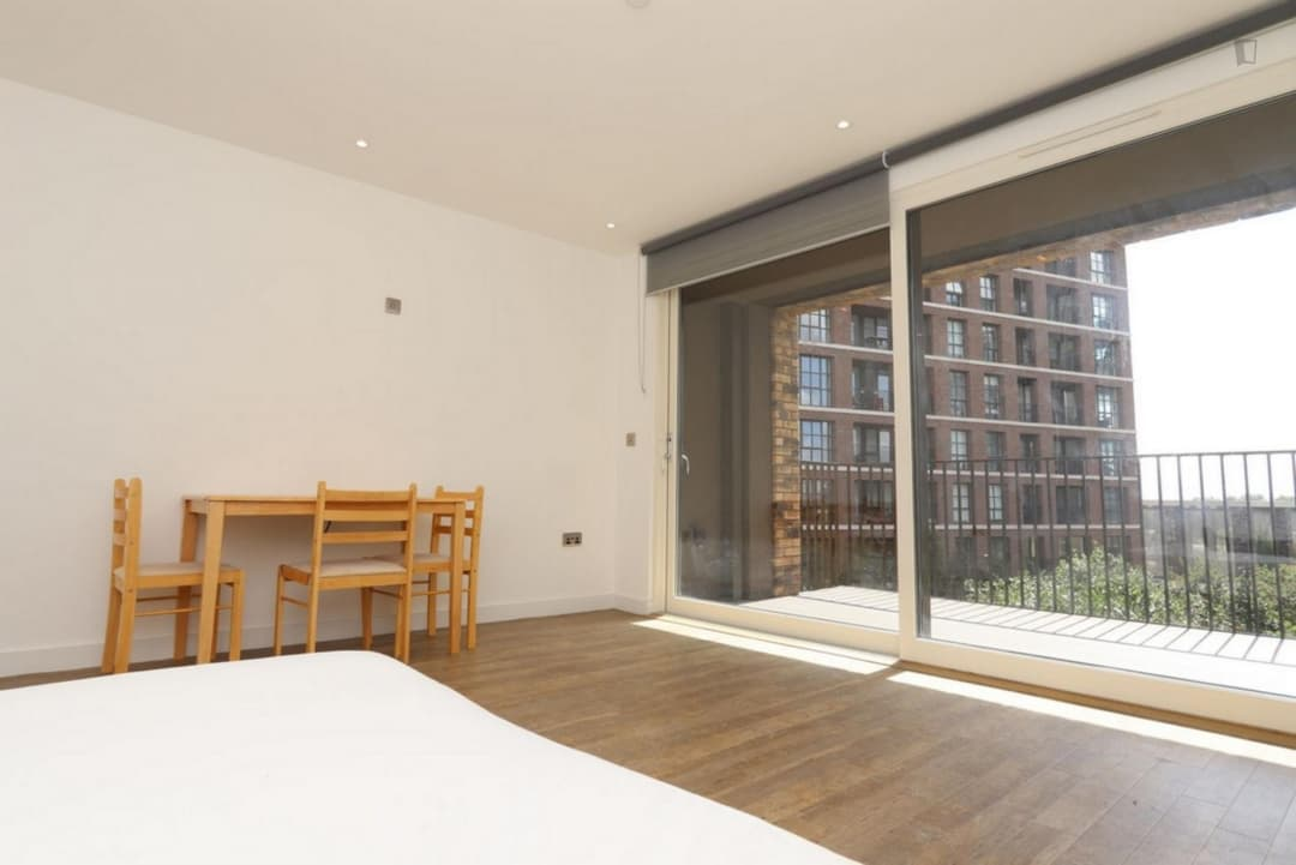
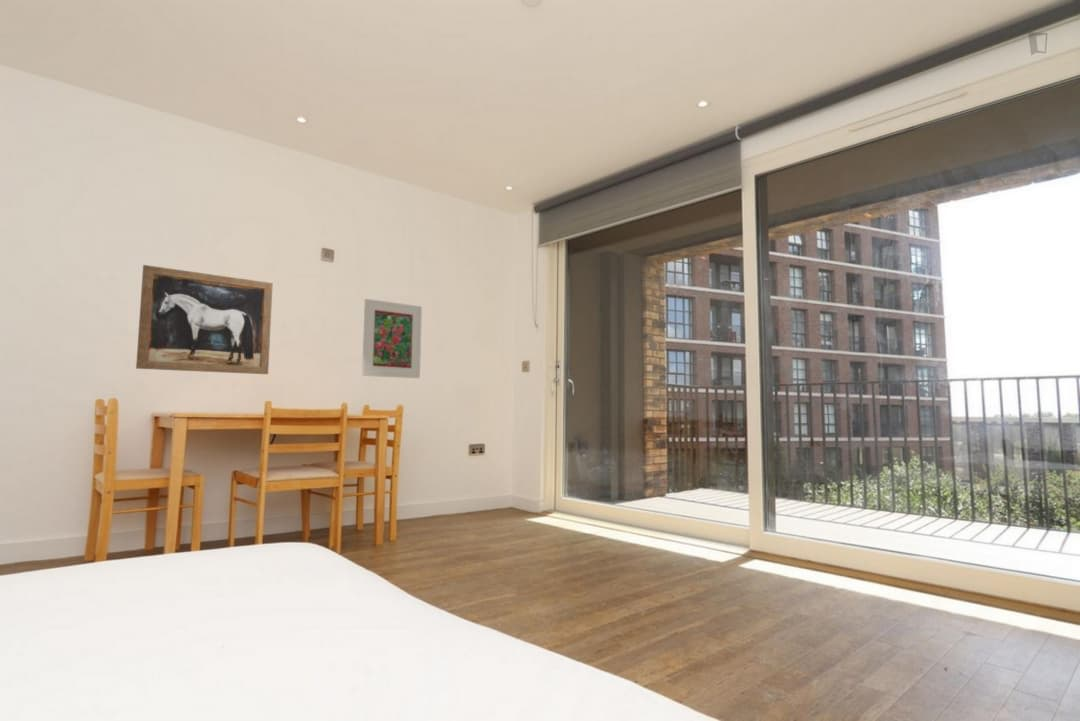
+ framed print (393, 339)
+ wall art (209, 322)
